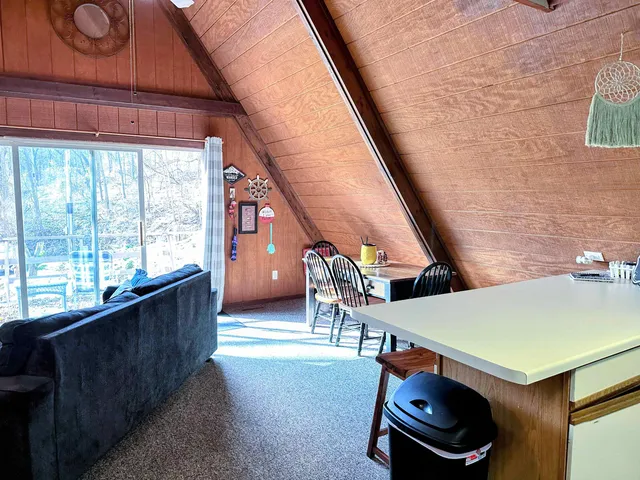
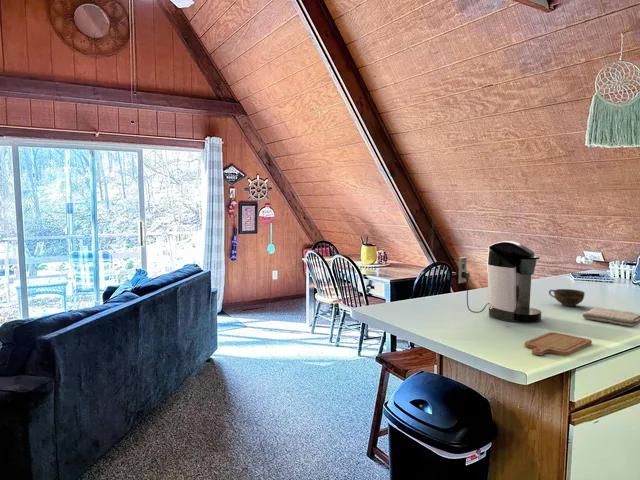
+ coffee maker (505, 280)
+ cup (565, 297)
+ chopping board (554, 344)
+ washcloth (612, 316)
